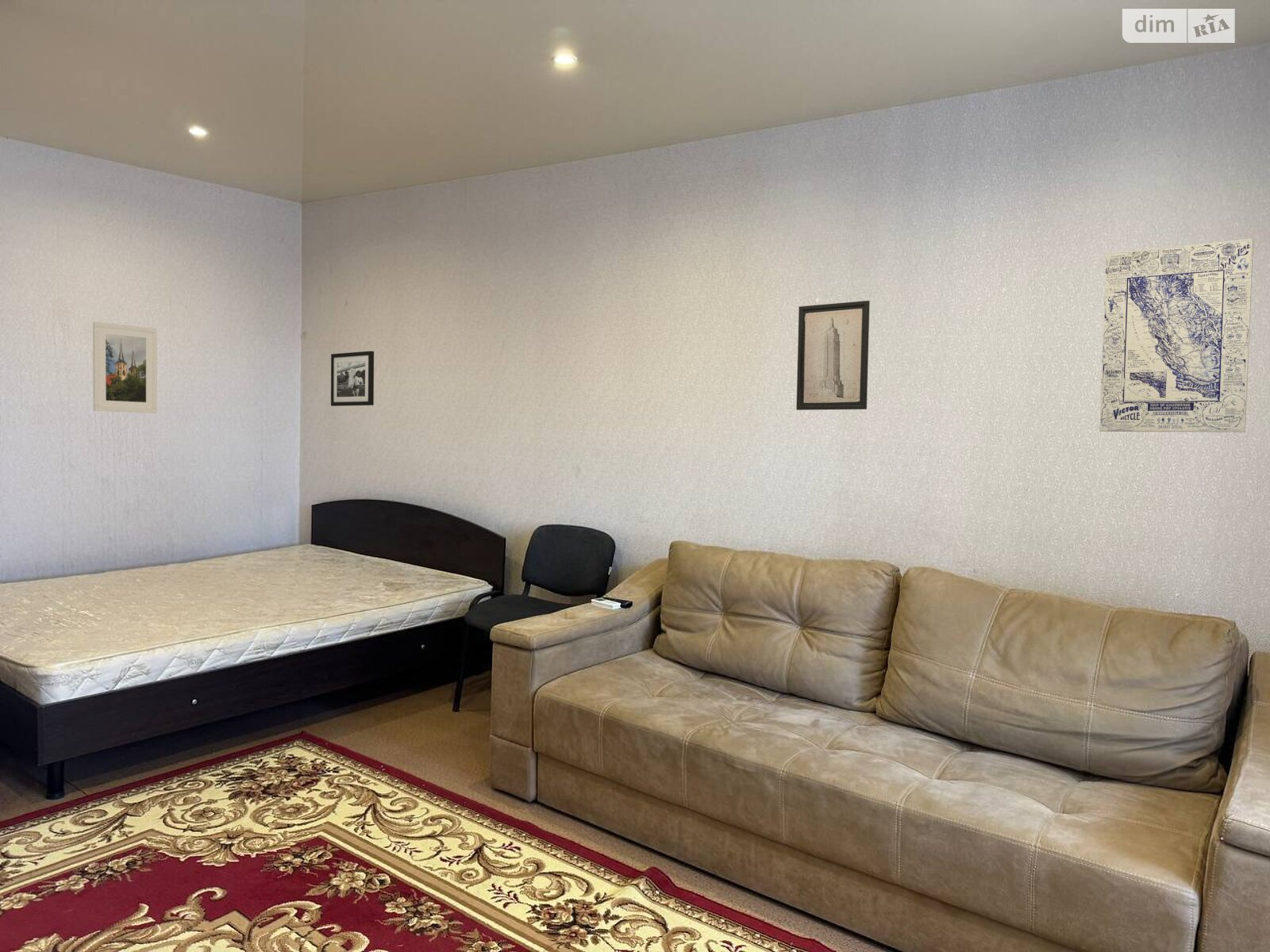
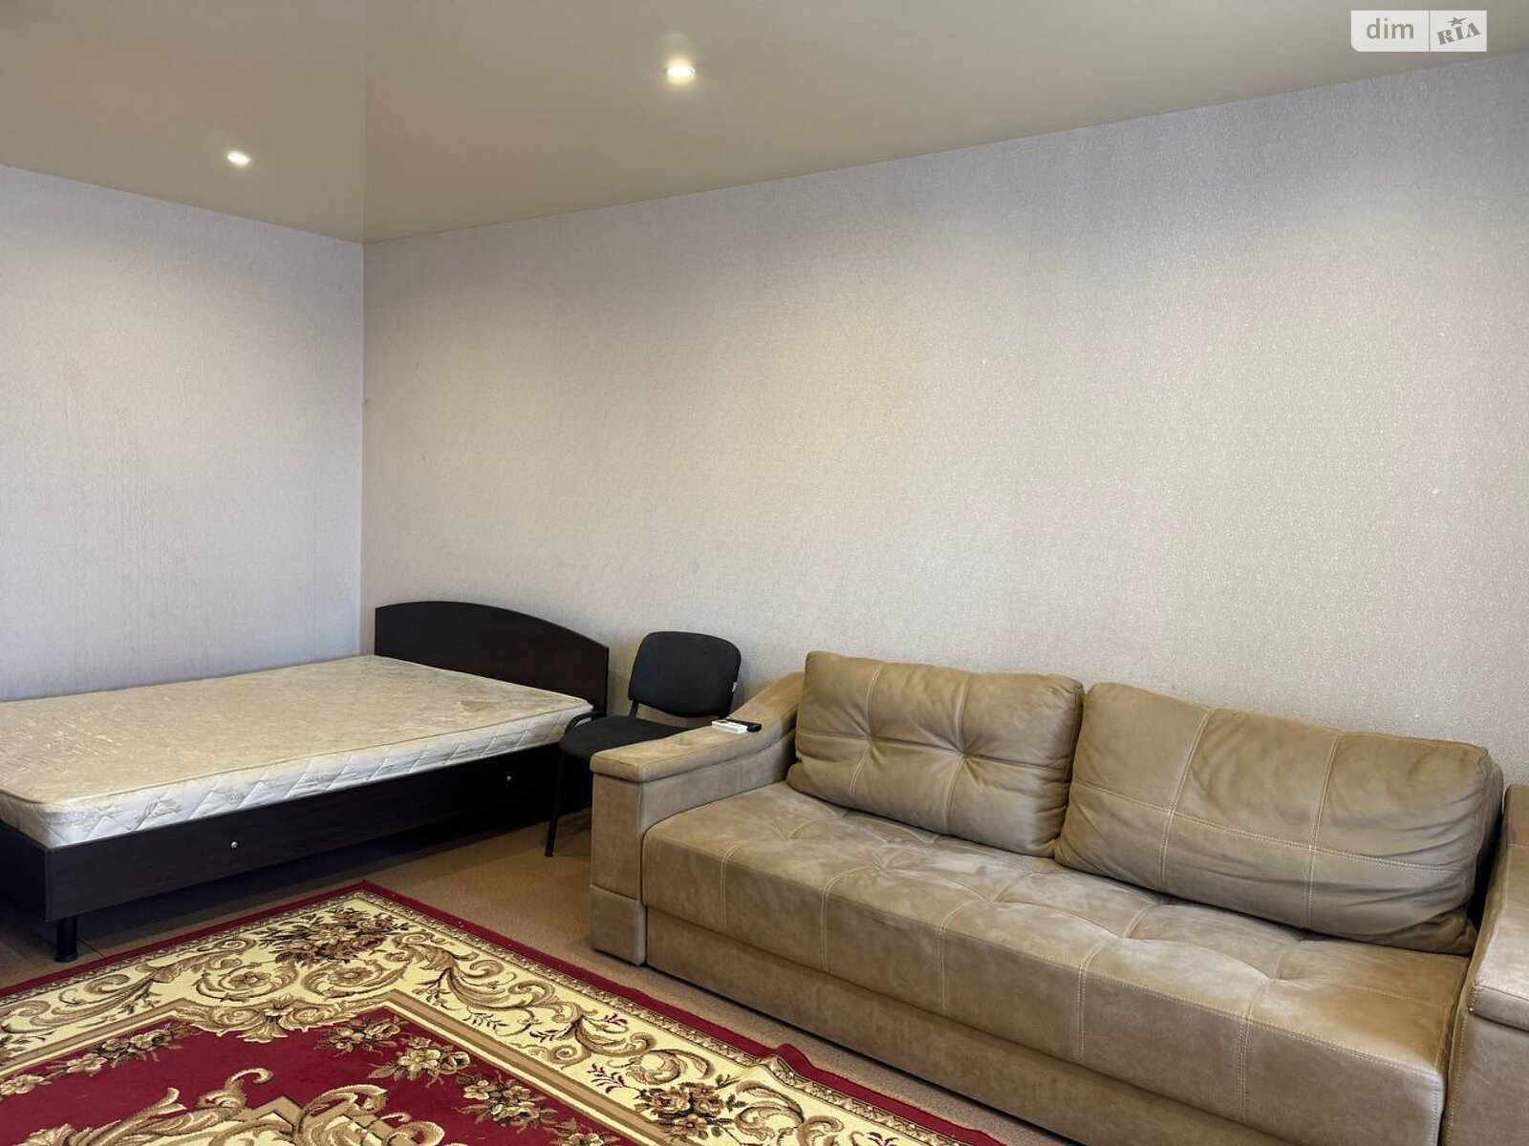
- wall art (1173, 340)
- picture frame (352, 378)
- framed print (125, 368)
- wall art (832, 356)
